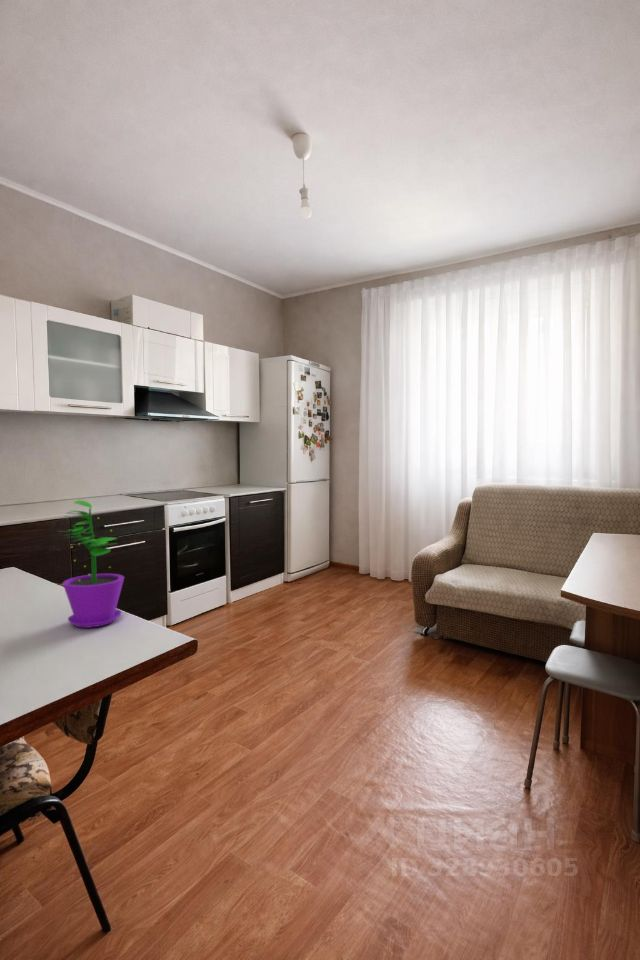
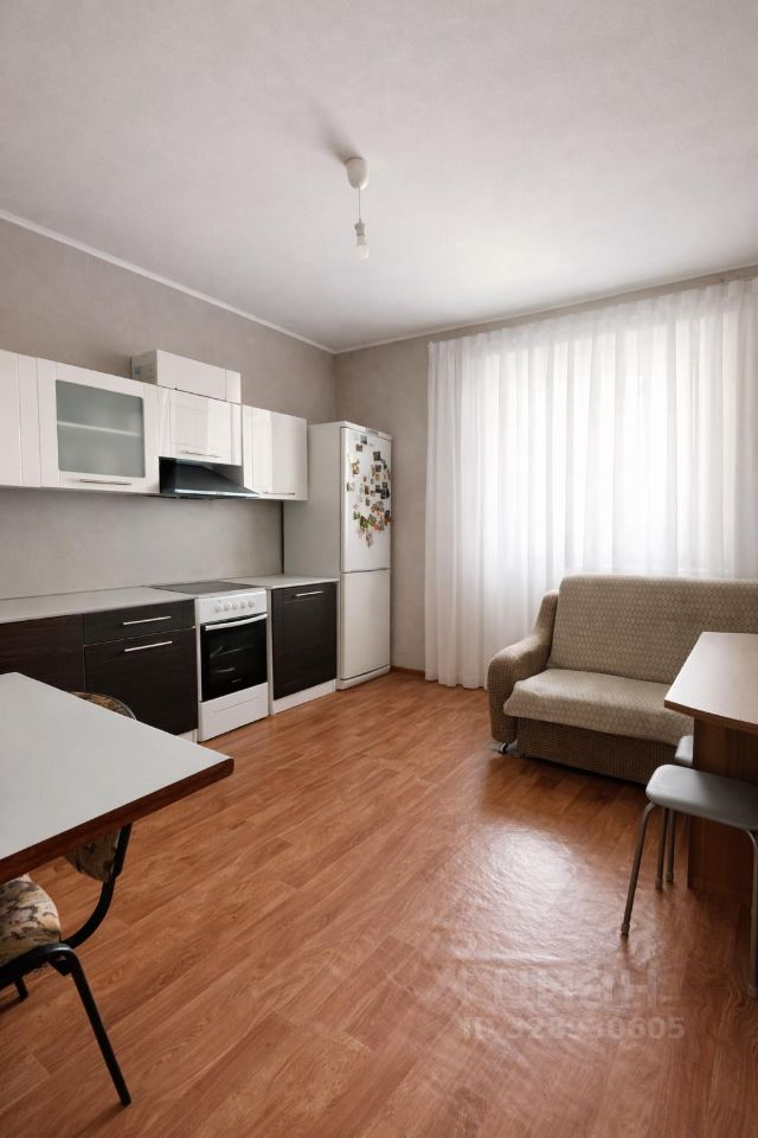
- flower pot (91, 558)
